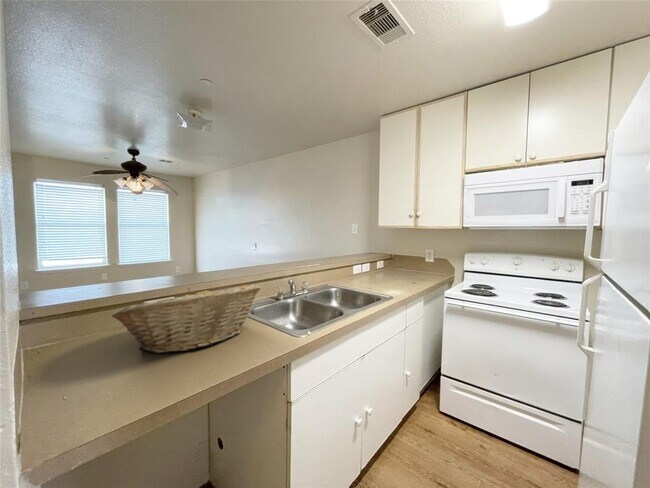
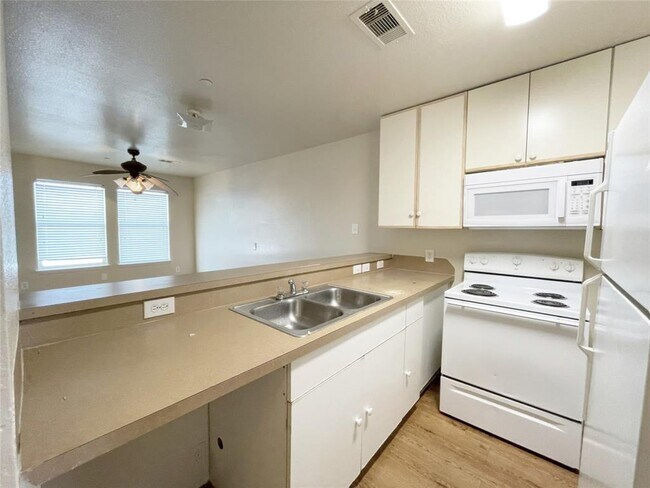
- fruit basket (196, 310)
